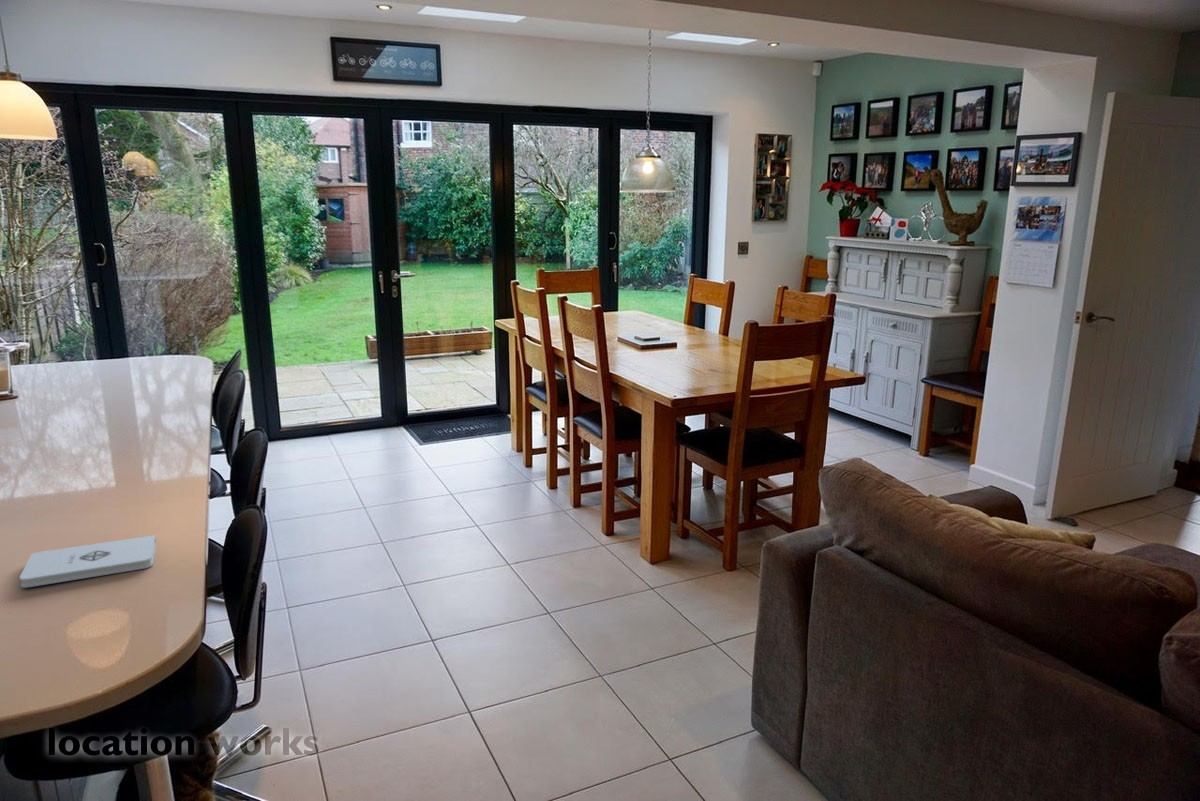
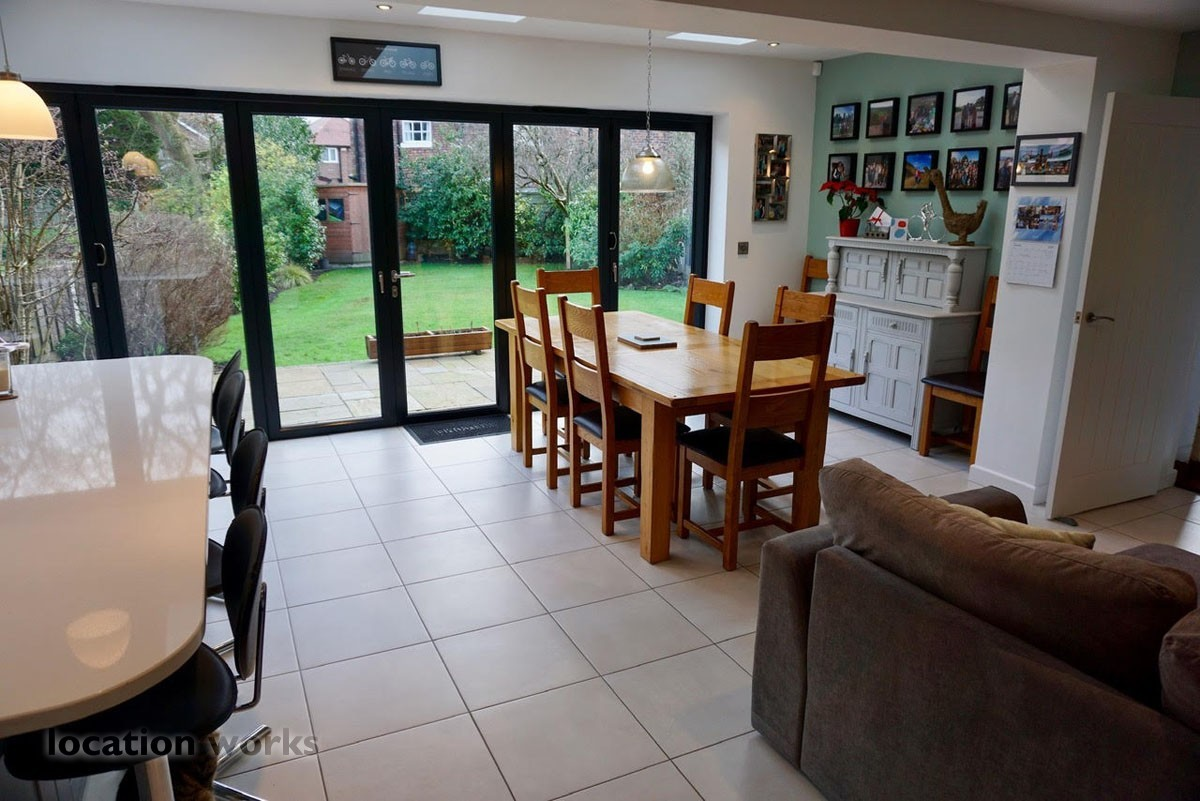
- notepad (91, 560)
